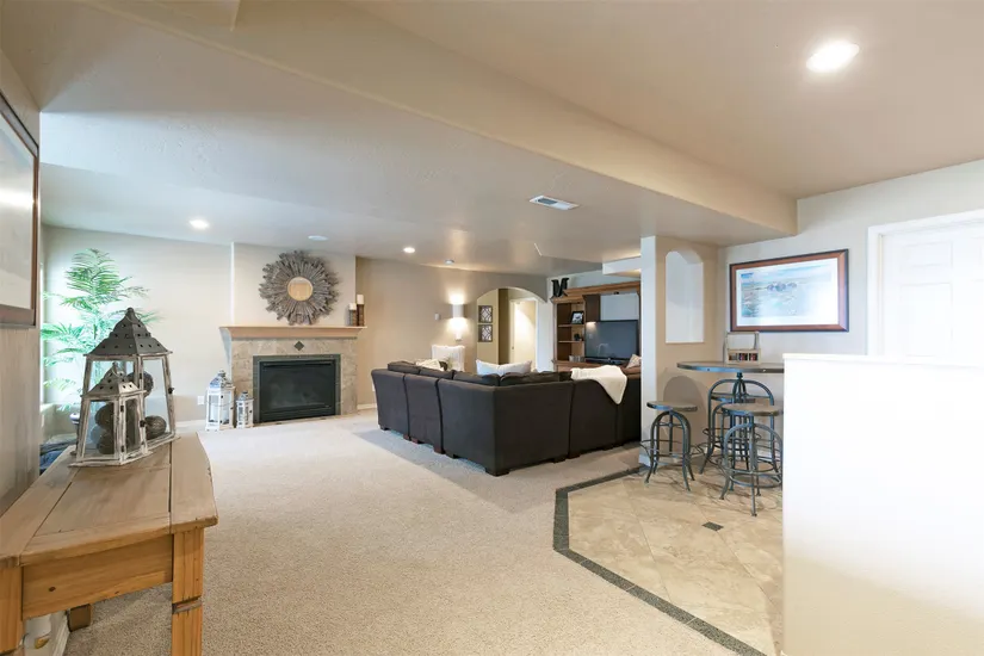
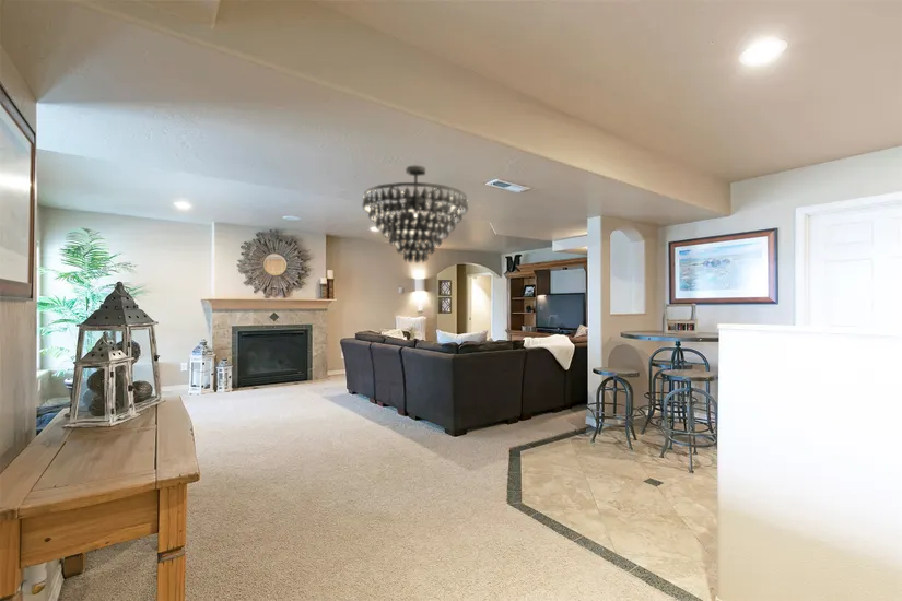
+ chandelier (415, 215)
